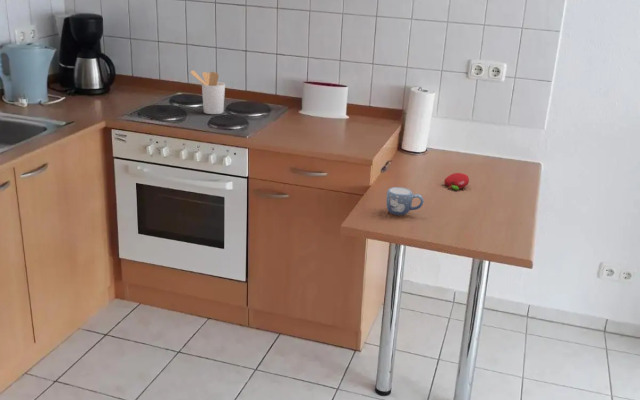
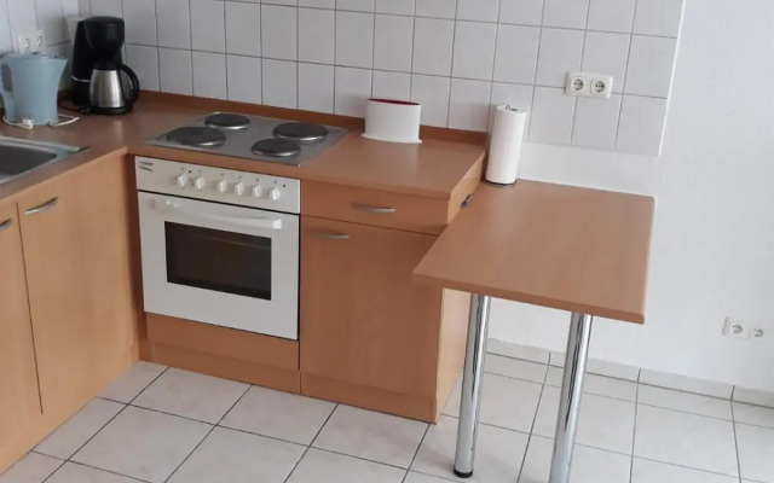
- fruit (456, 180)
- utensil holder (207, 91)
- mug (404, 202)
